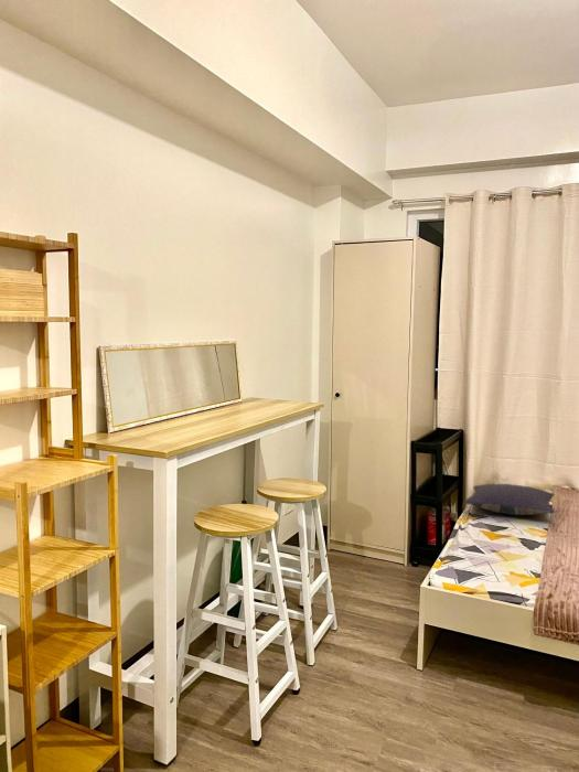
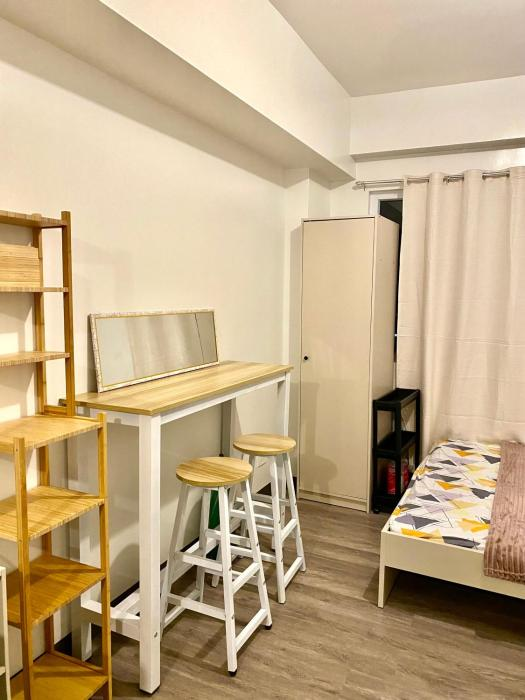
- pillow (510, 497)
